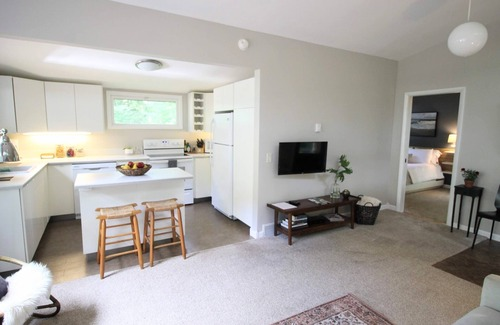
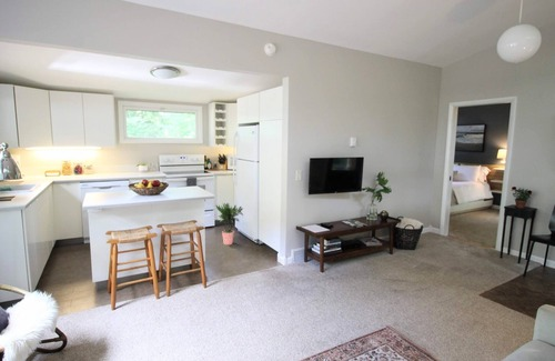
+ potted plant (232, 222)
